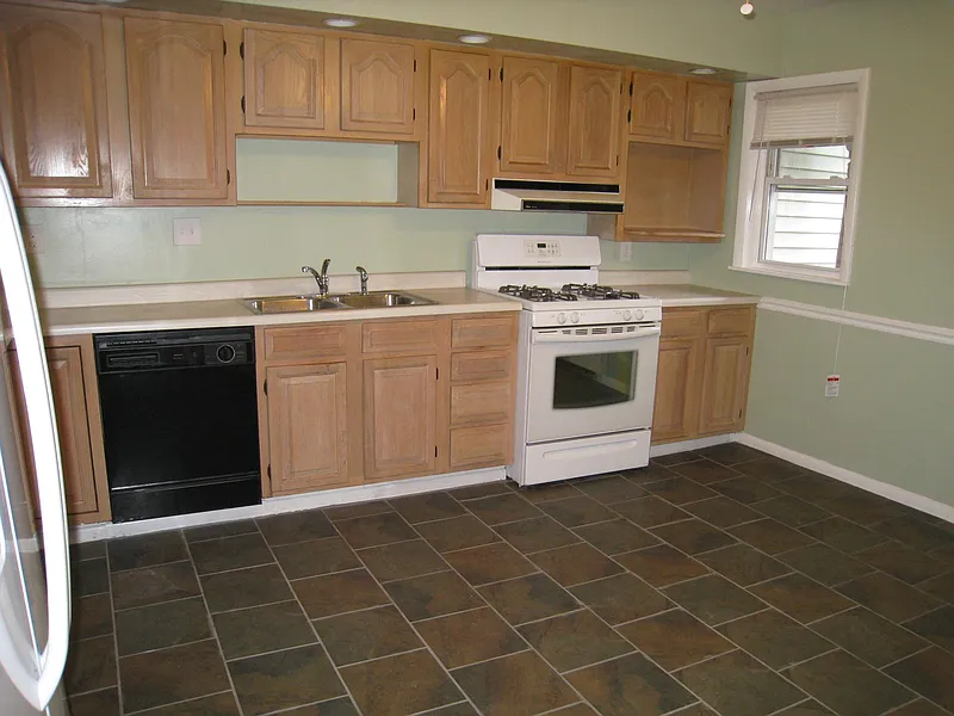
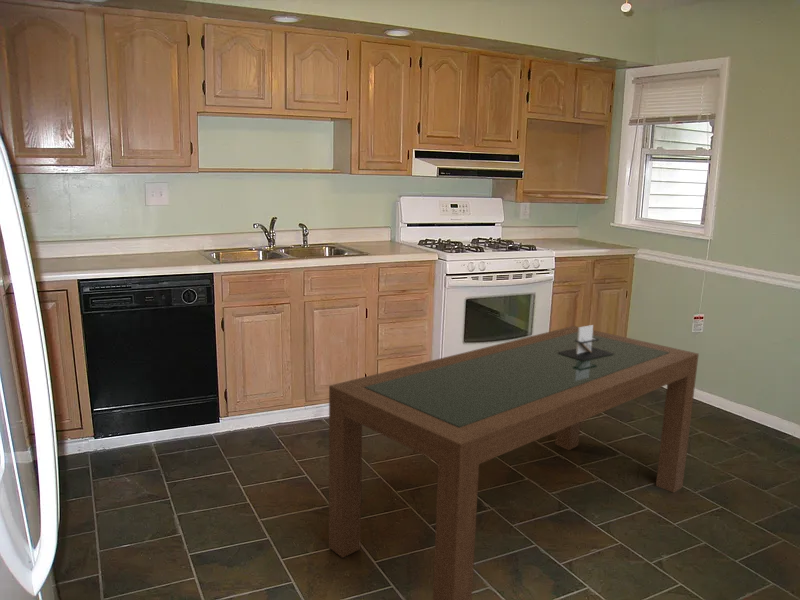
+ dining table (528, 442)
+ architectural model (586, 339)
